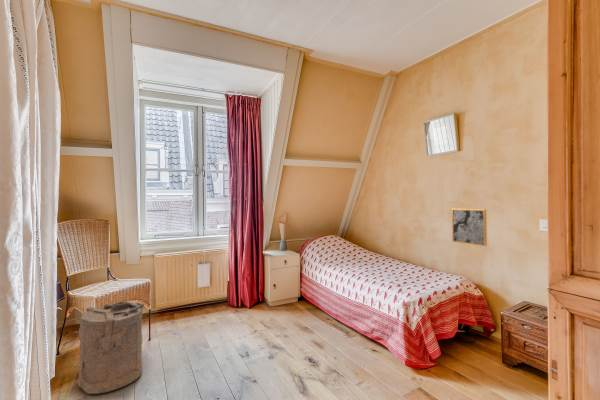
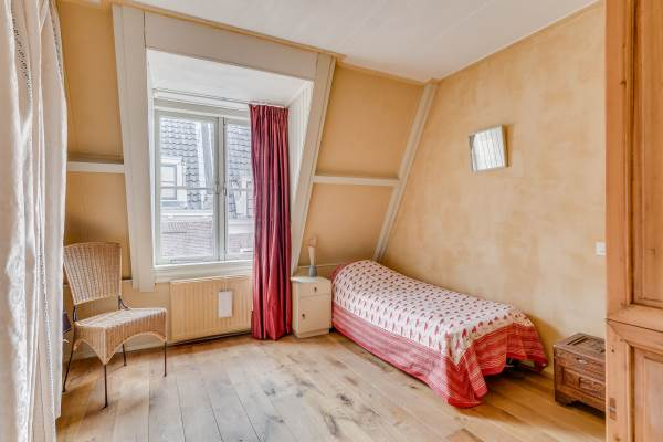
- laundry hamper (110, 342)
- wall art (468, 226)
